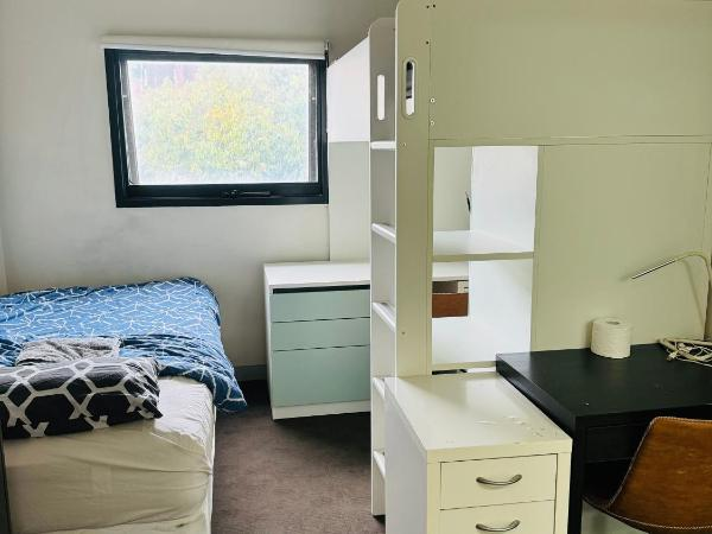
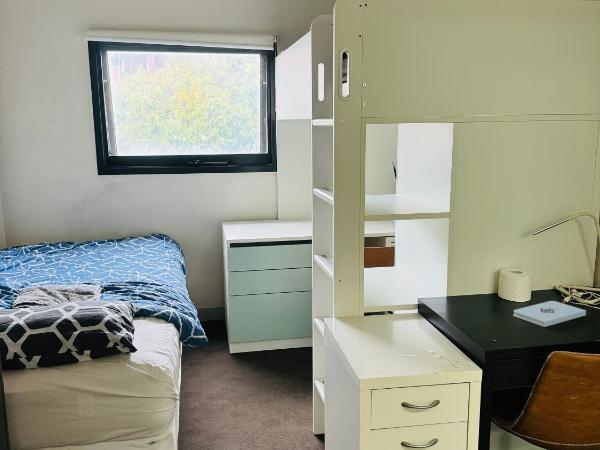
+ notepad (548, 312)
